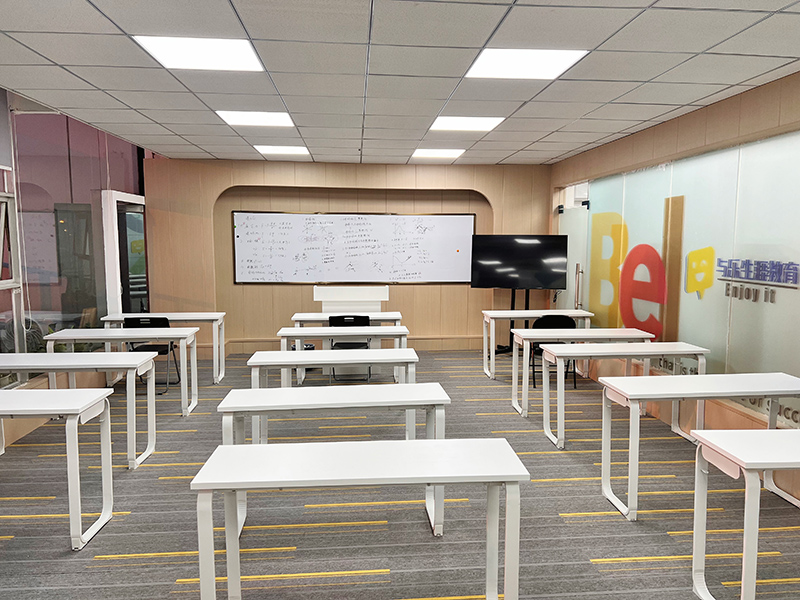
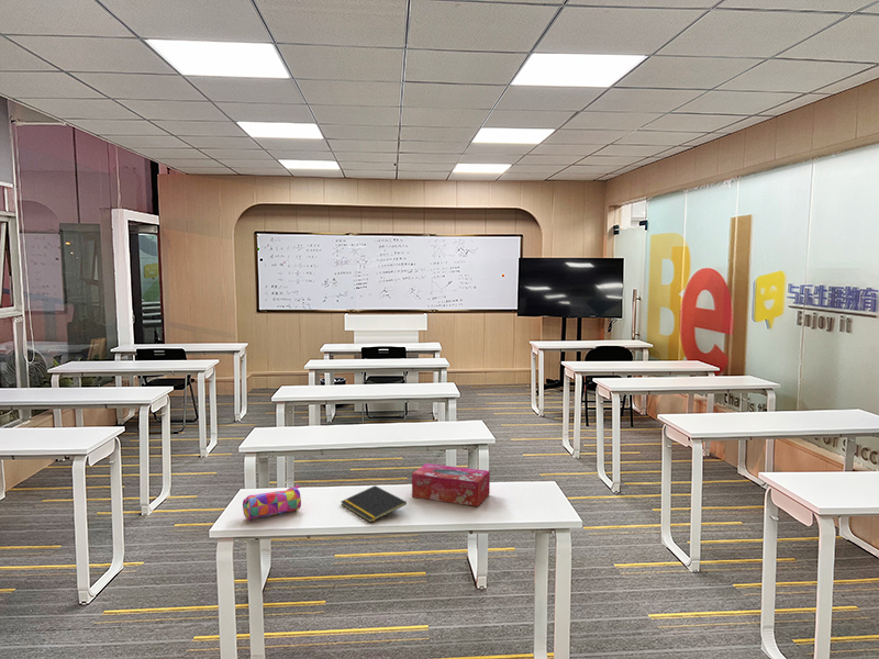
+ tissue box (450, 483)
+ pencil case (272, 502)
+ notepad (372, 503)
